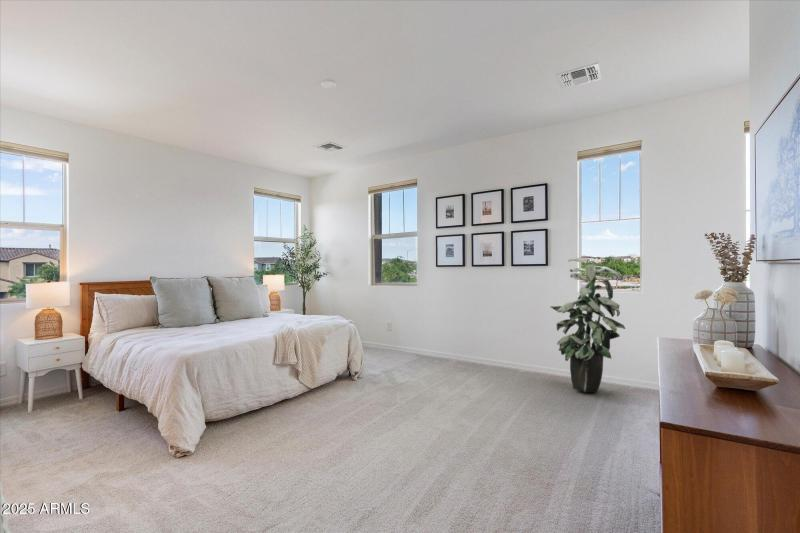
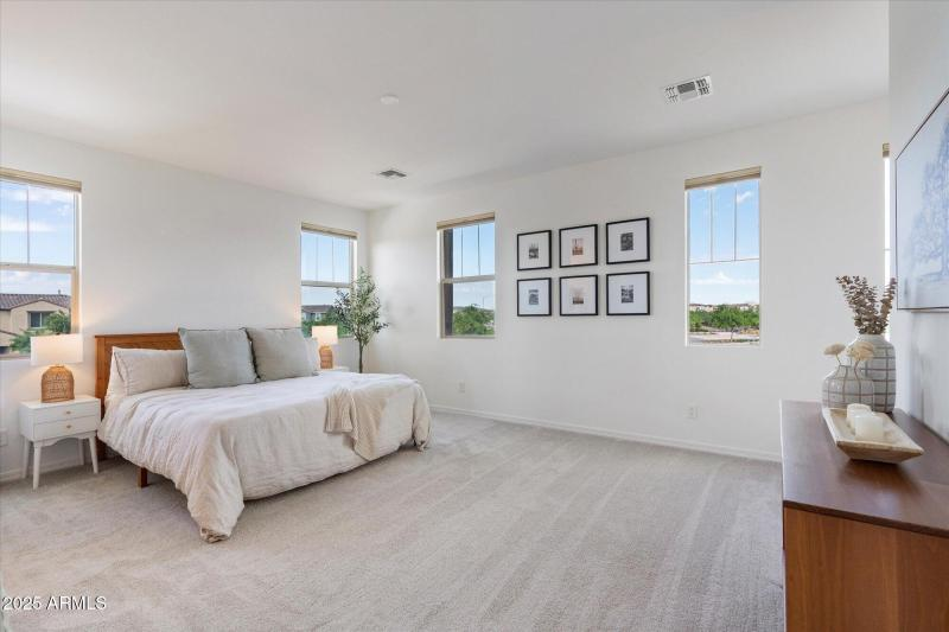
- indoor plant (585, 324)
